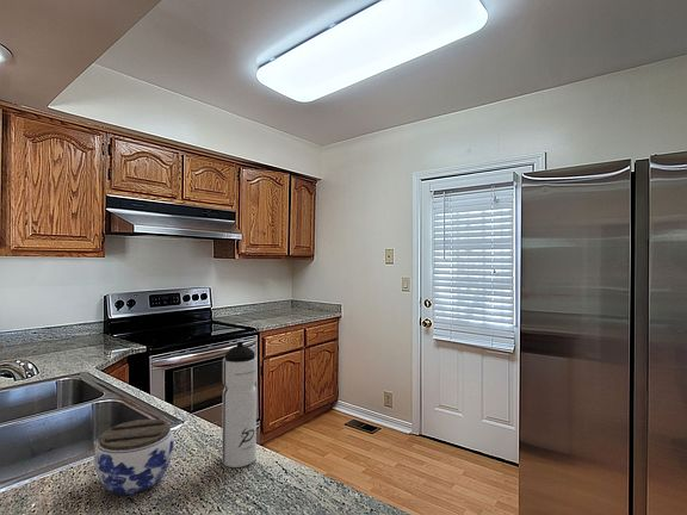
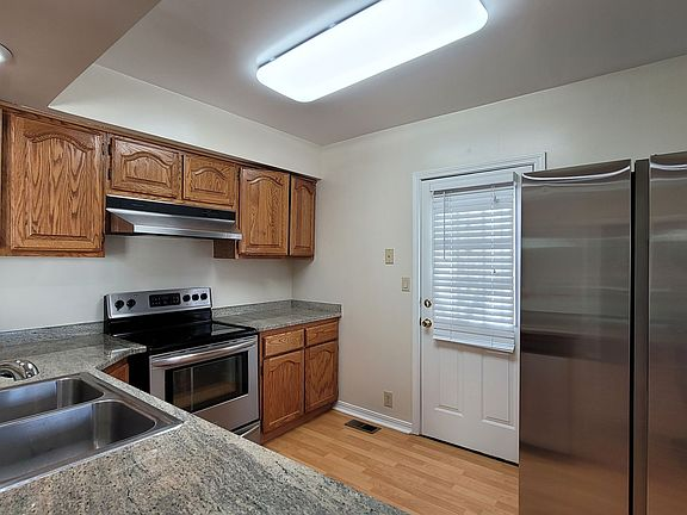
- water bottle (239, 399)
- jar (135, 454)
